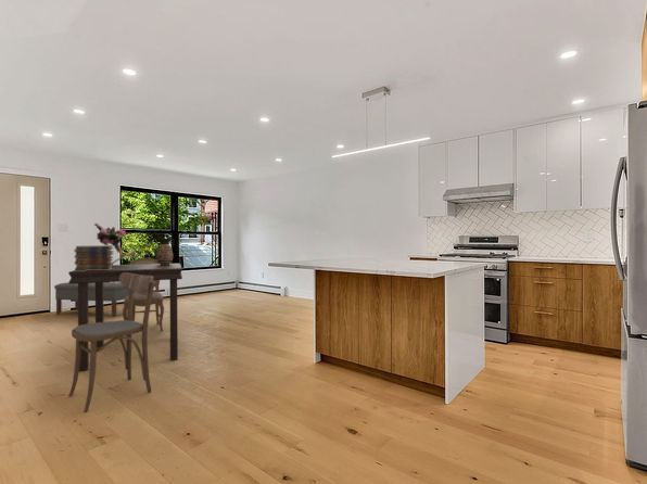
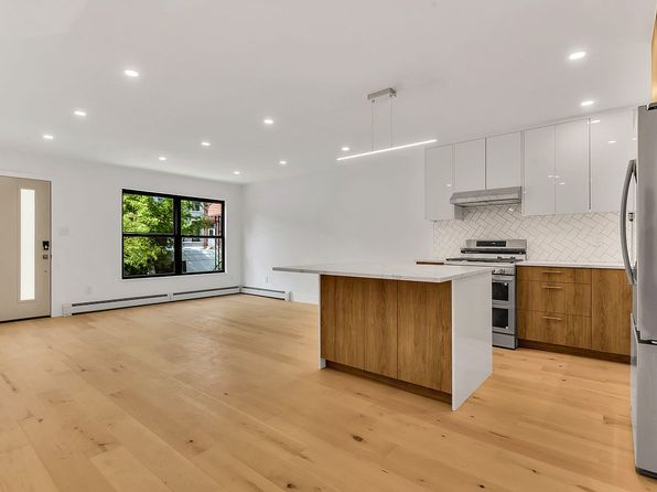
- dining chair (115, 333)
- dining chair (144, 295)
- book stack (94, 257)
- dining table (102, 309)
- bouquet (117, 244)
- ceramic jug (165, 251)
- bench (94, 297)
